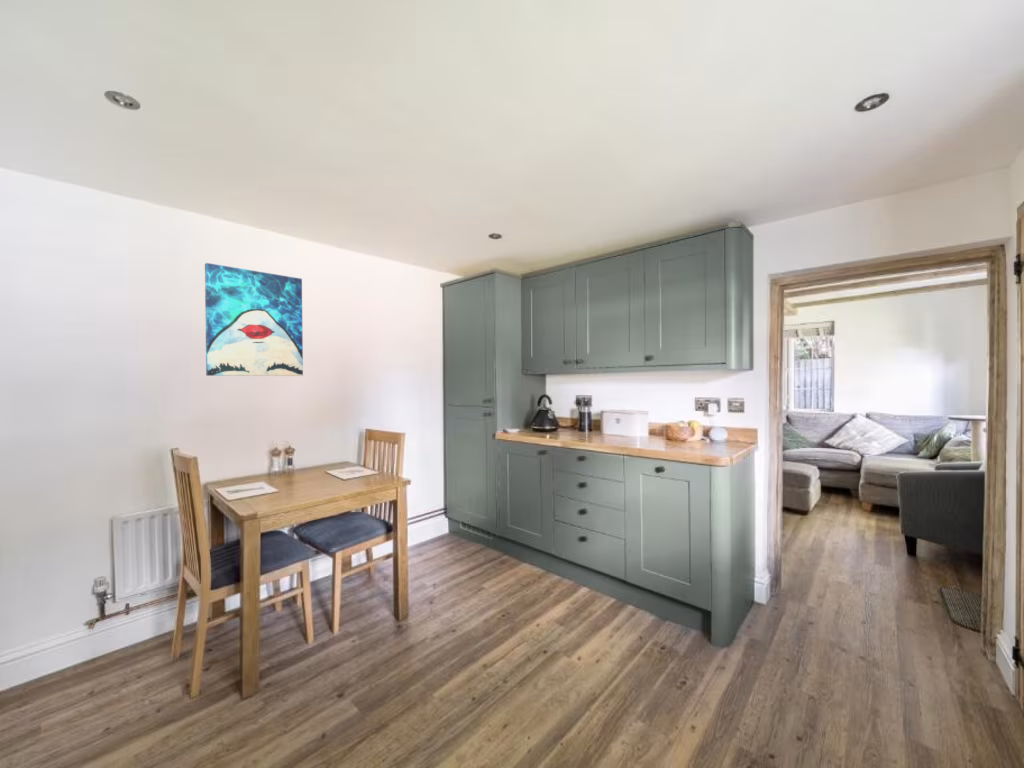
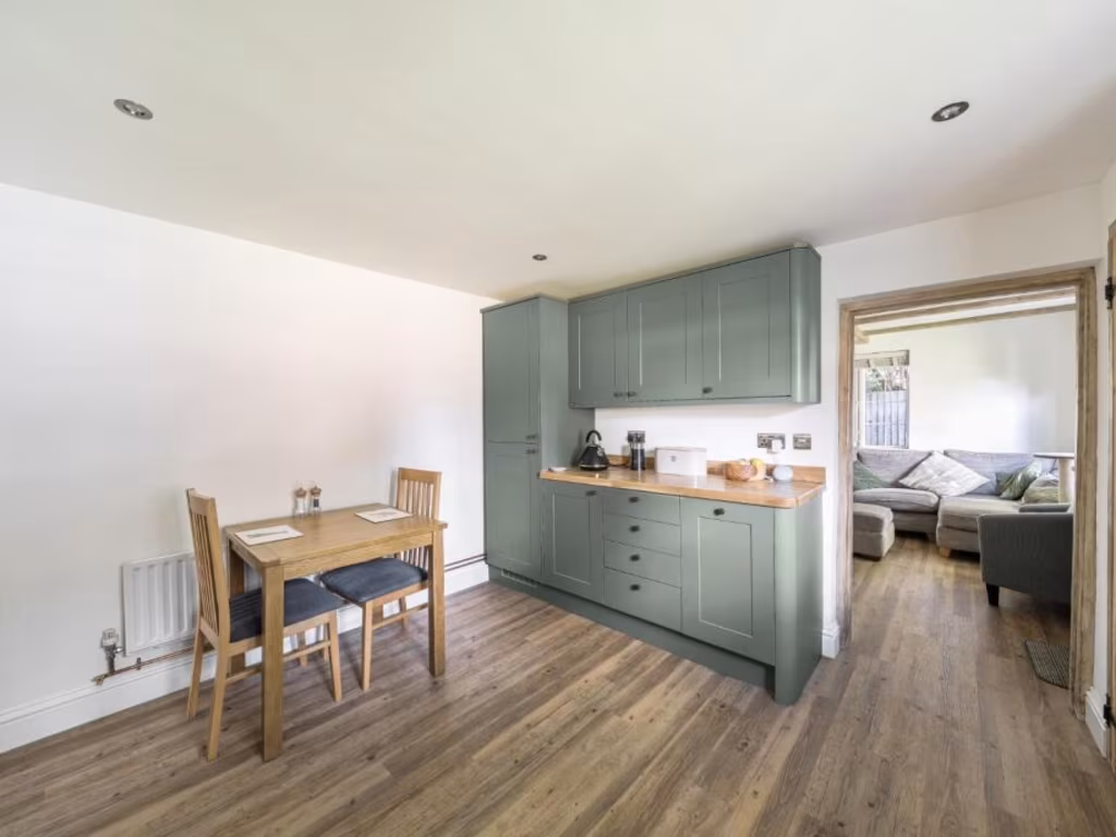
- wall art (257, 323)
